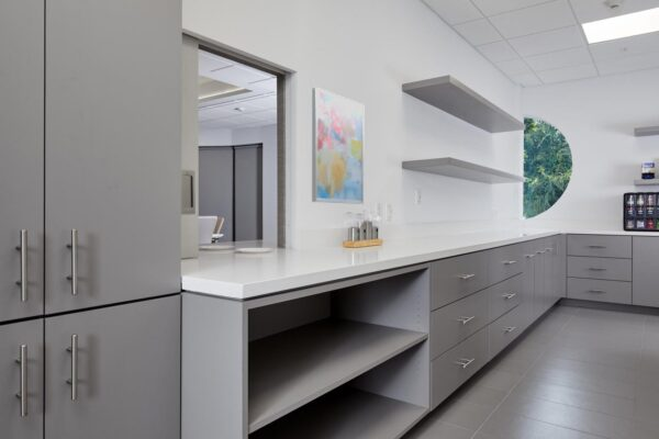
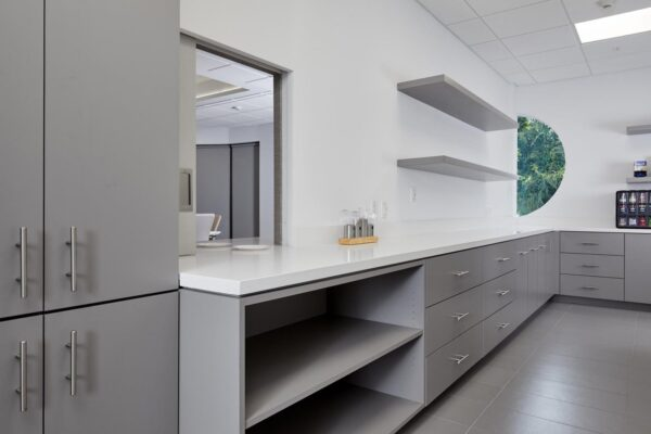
- wall art (339, 149)
